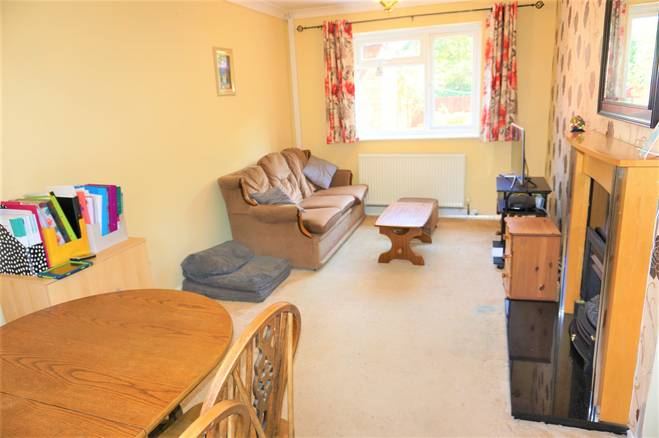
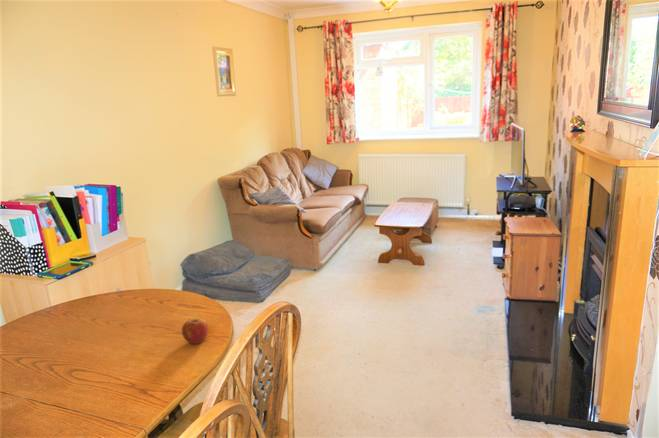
+ apple (194, 329)
